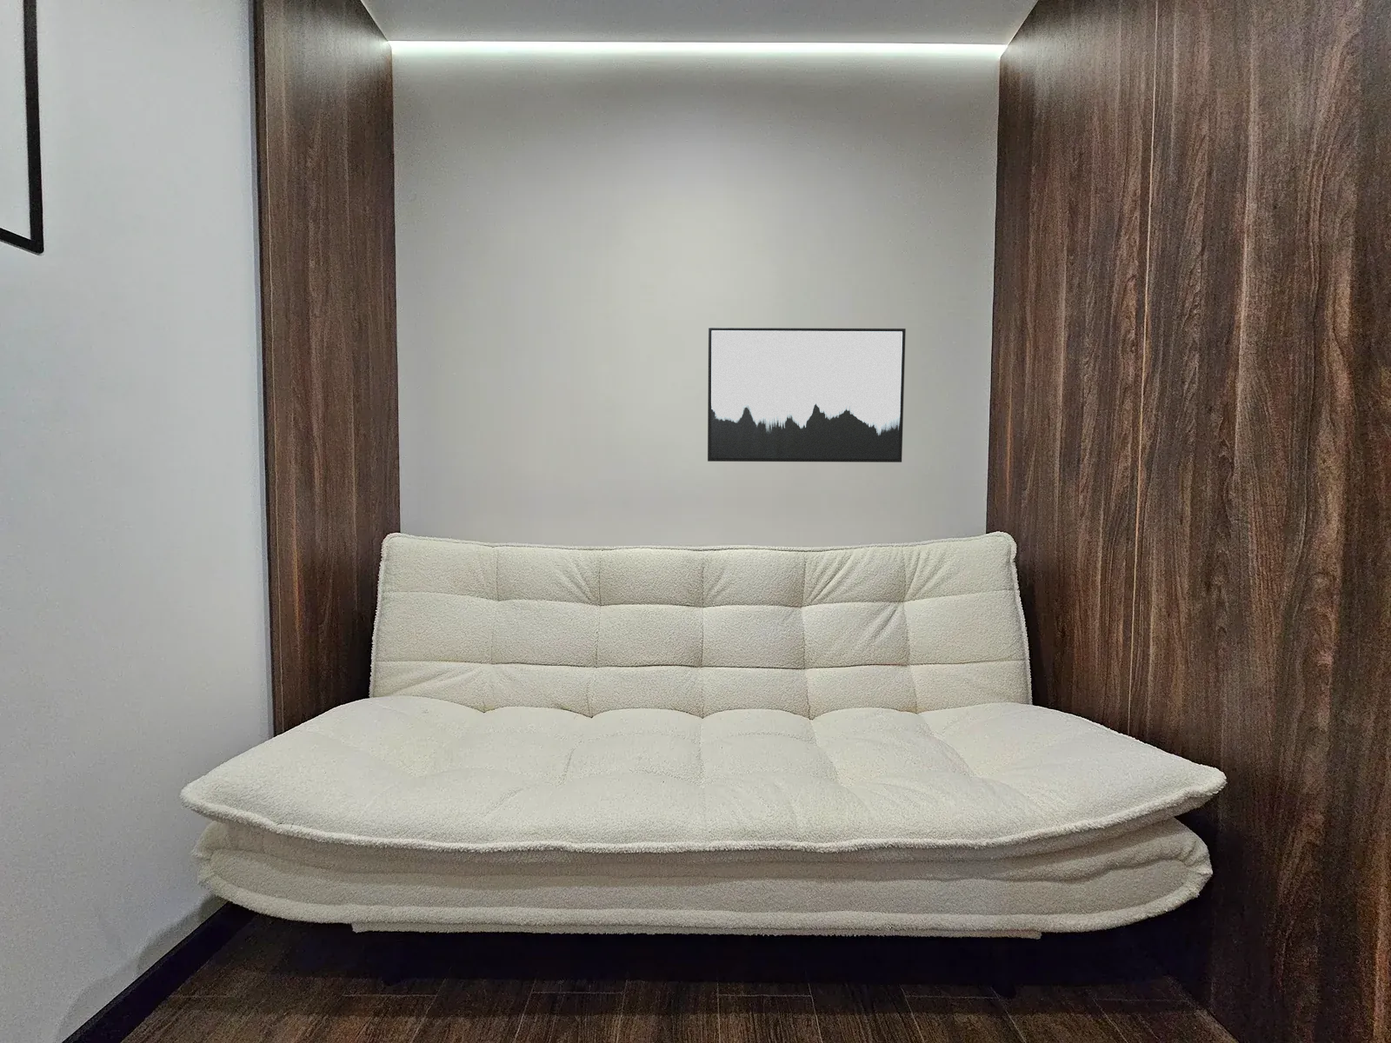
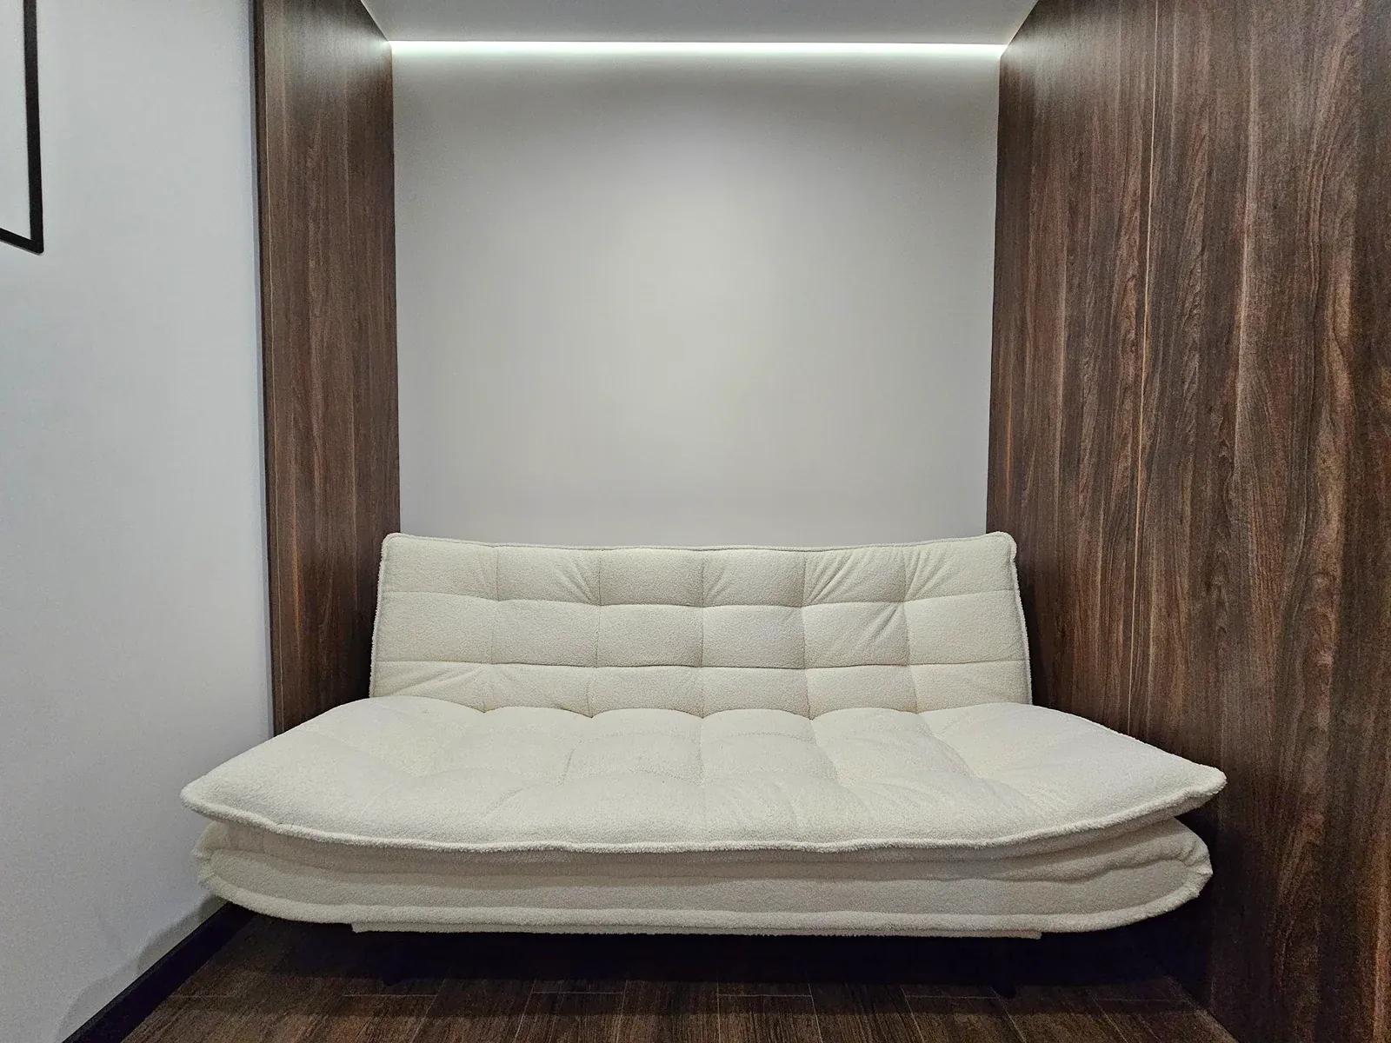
- wall art (805, 396)
